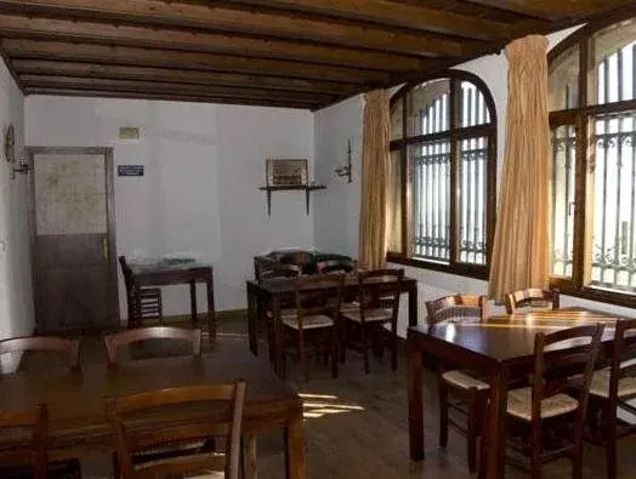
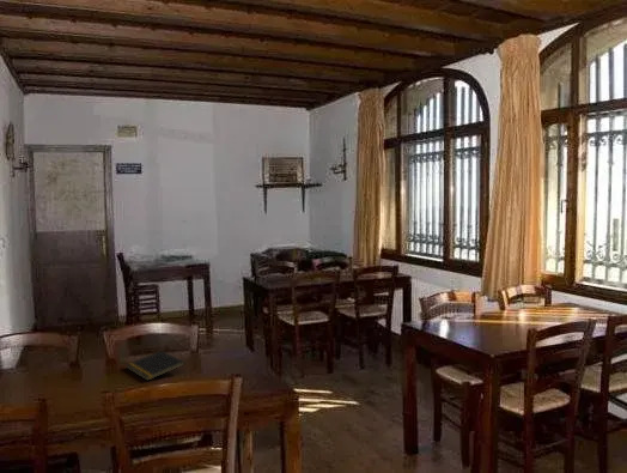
+ notepad (154, 364)
